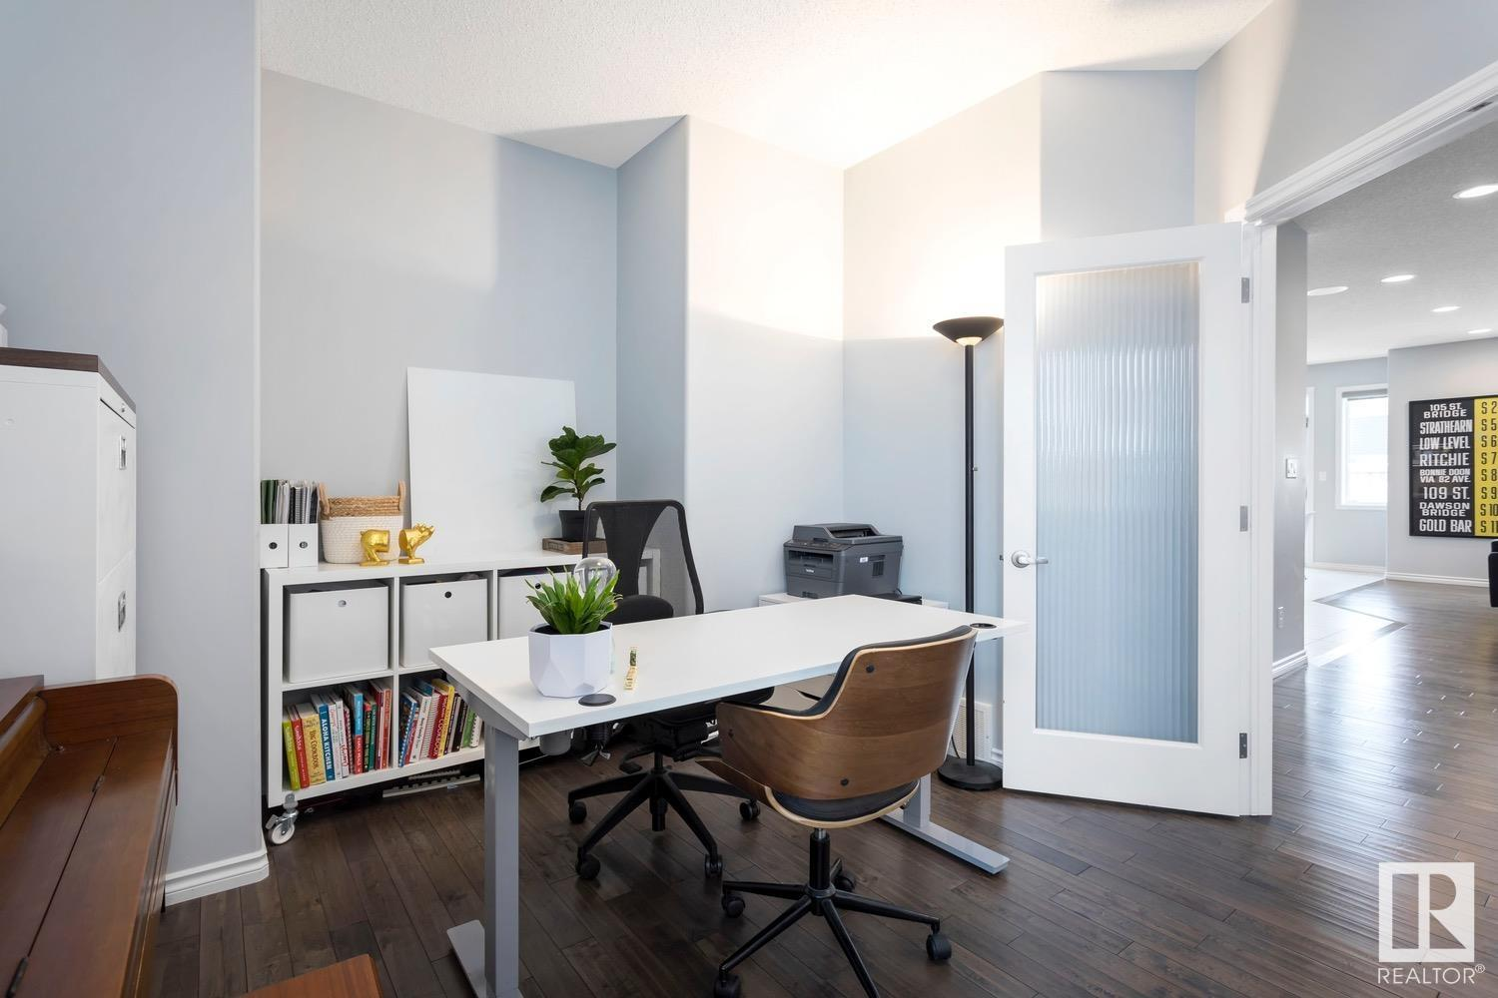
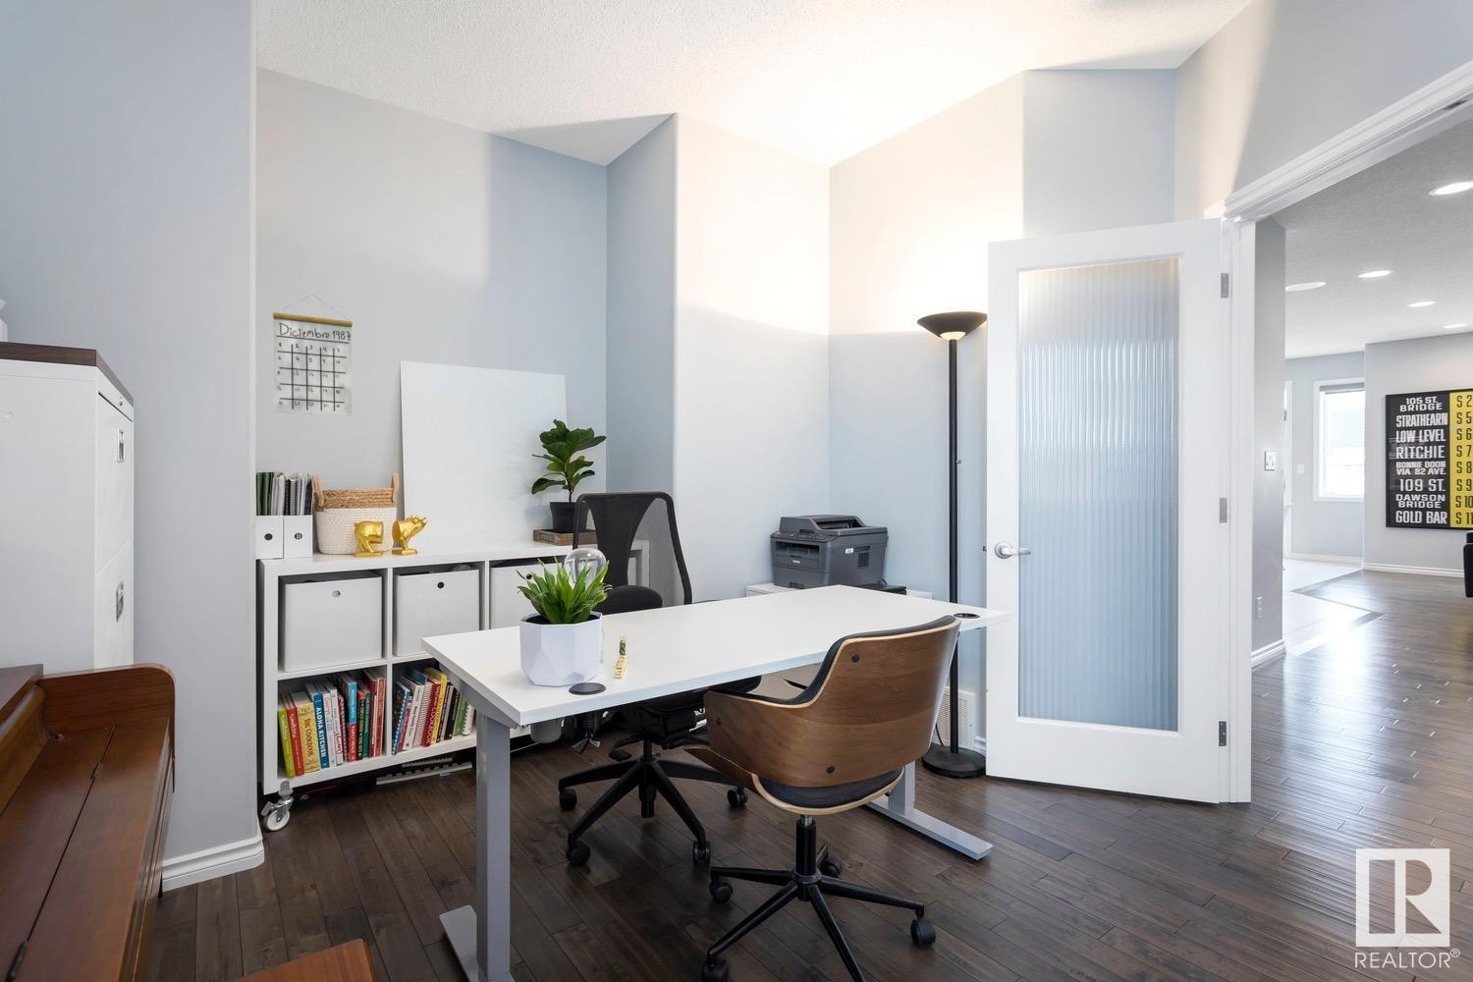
+ calendar (313, 354)
